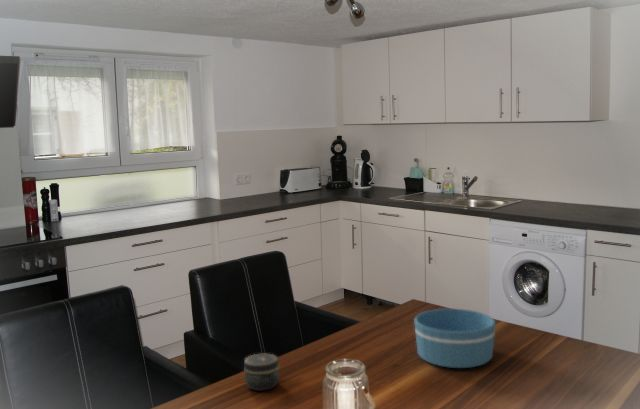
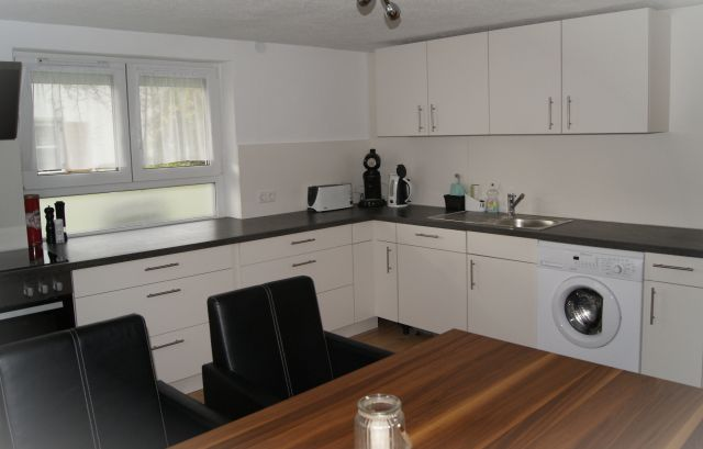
- jar (261, 371)
- bowl (454, 337)
